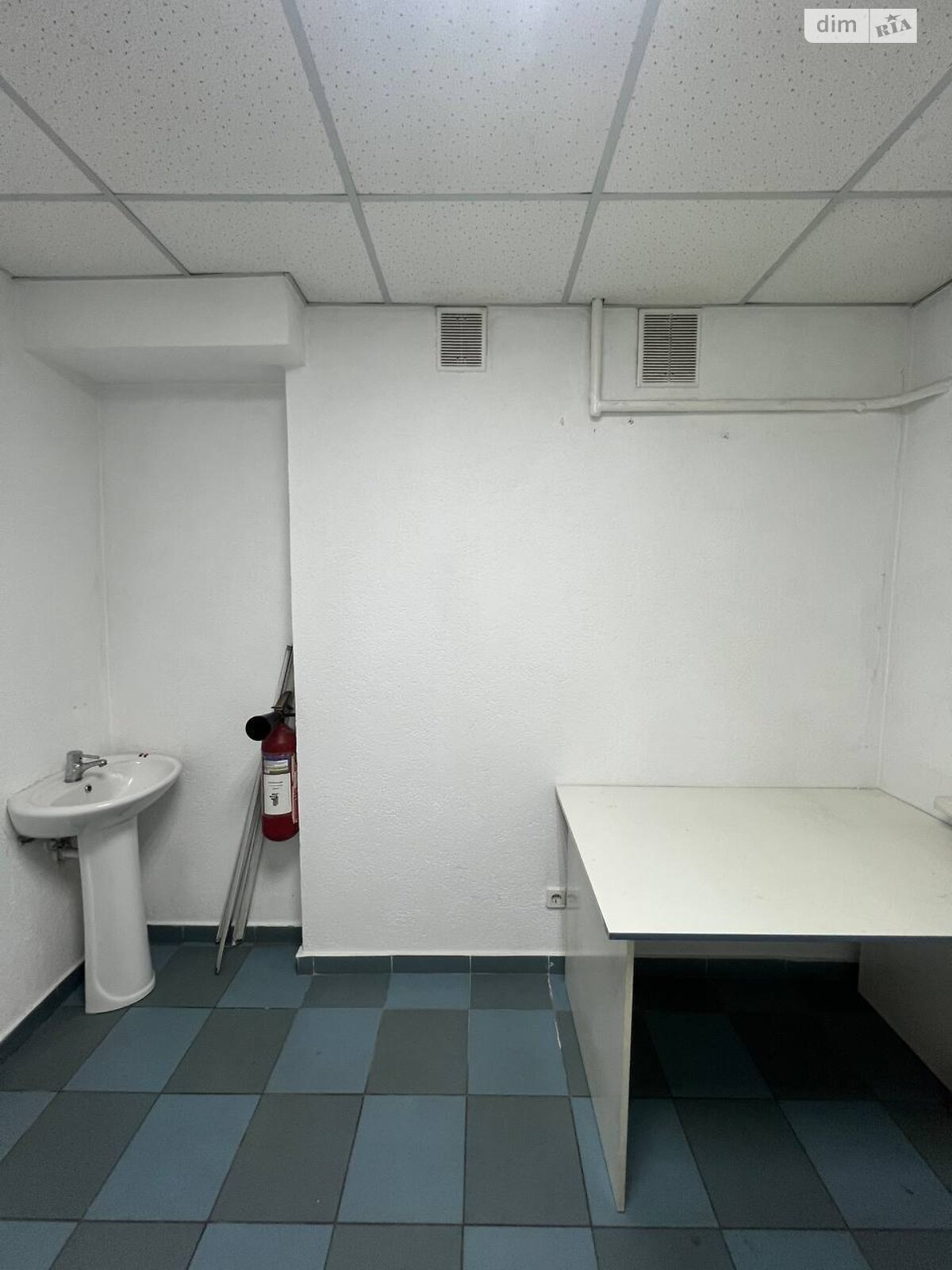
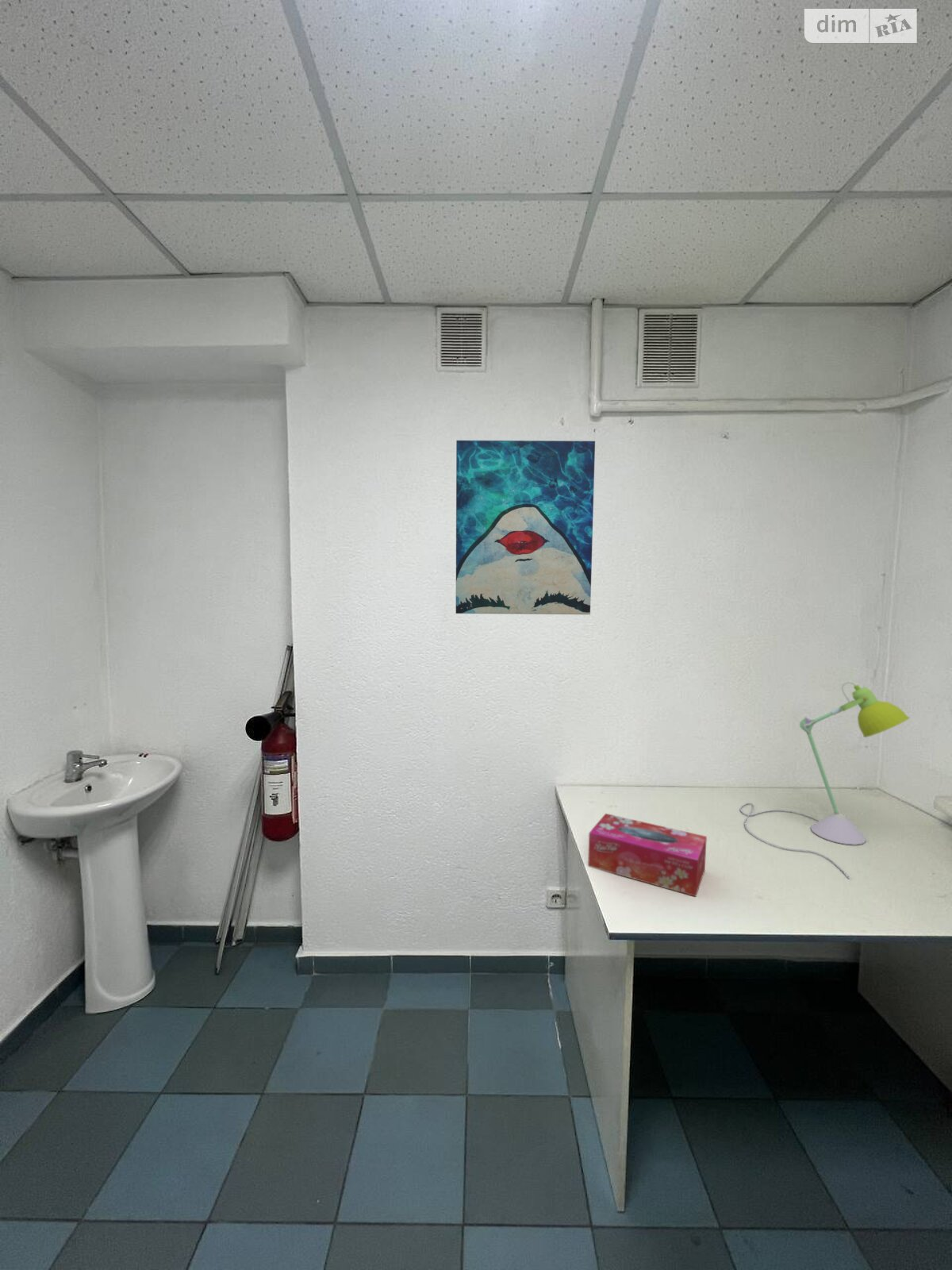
+ wall art (524, 529)
+ tissue box (647, 851)
+ desk lamp (821, 763)
